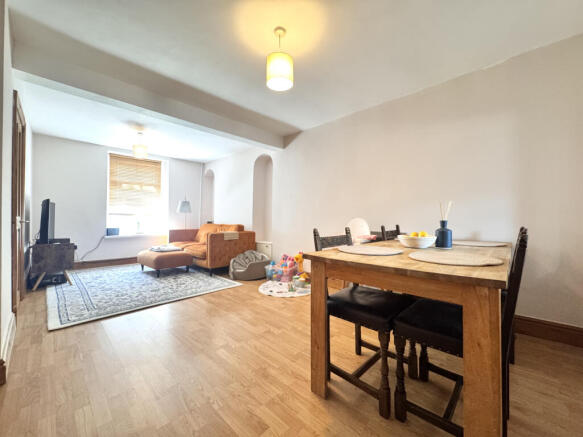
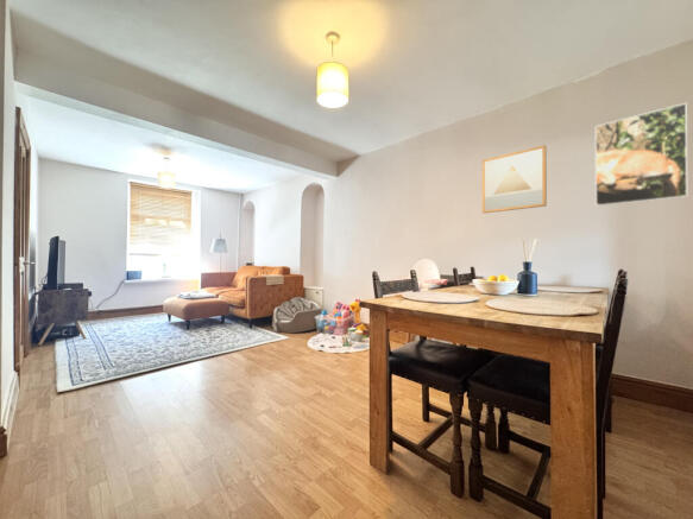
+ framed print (637, 158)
+ wall art (511, 181)
